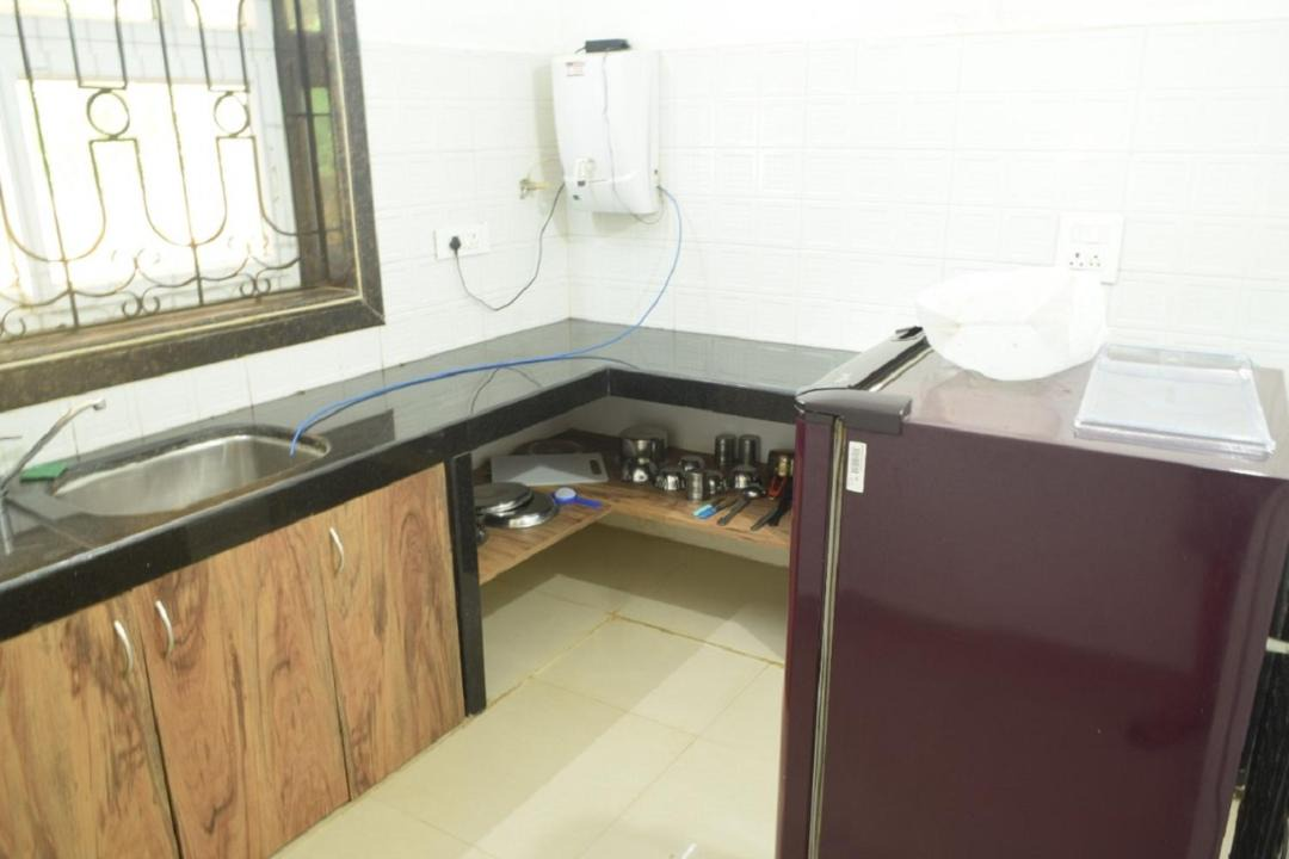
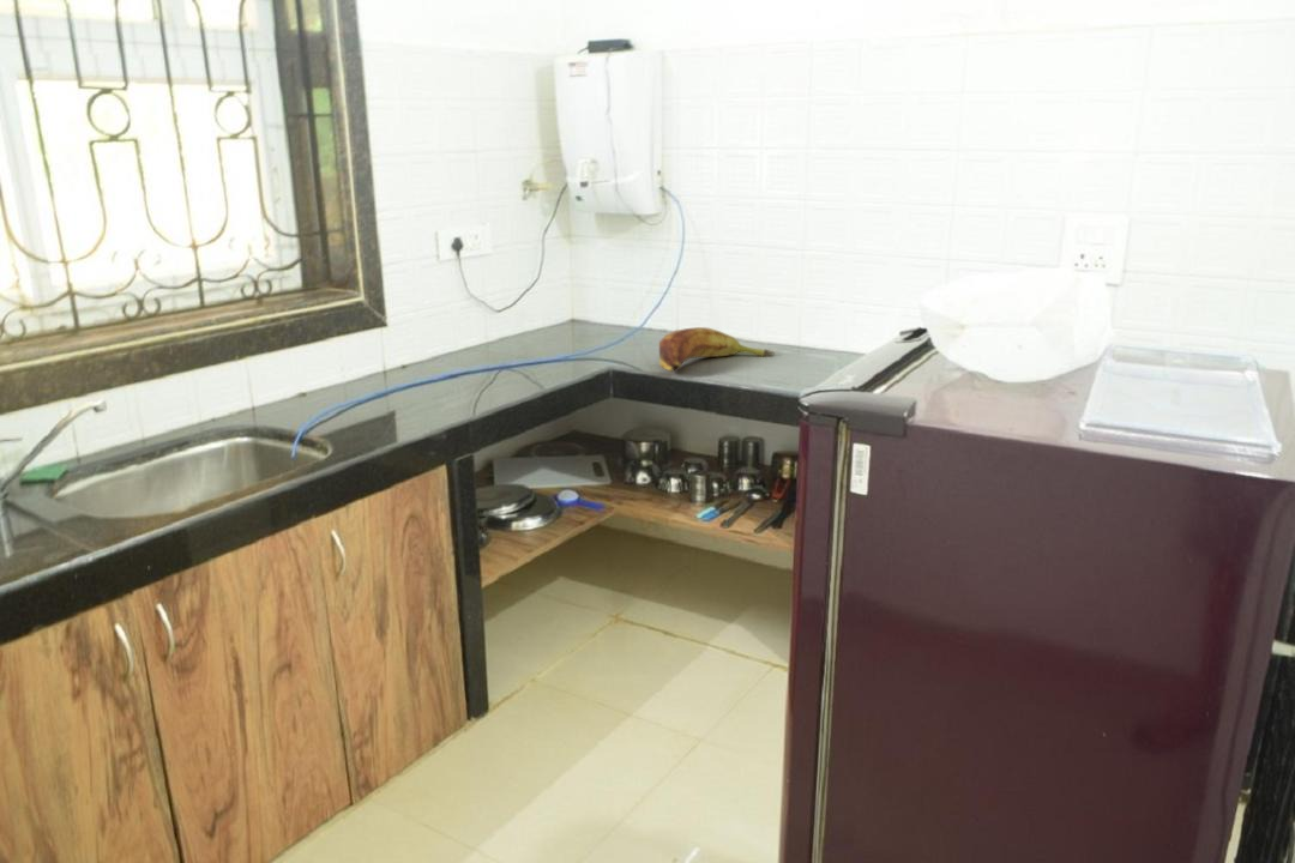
+ banana (709, 346)
